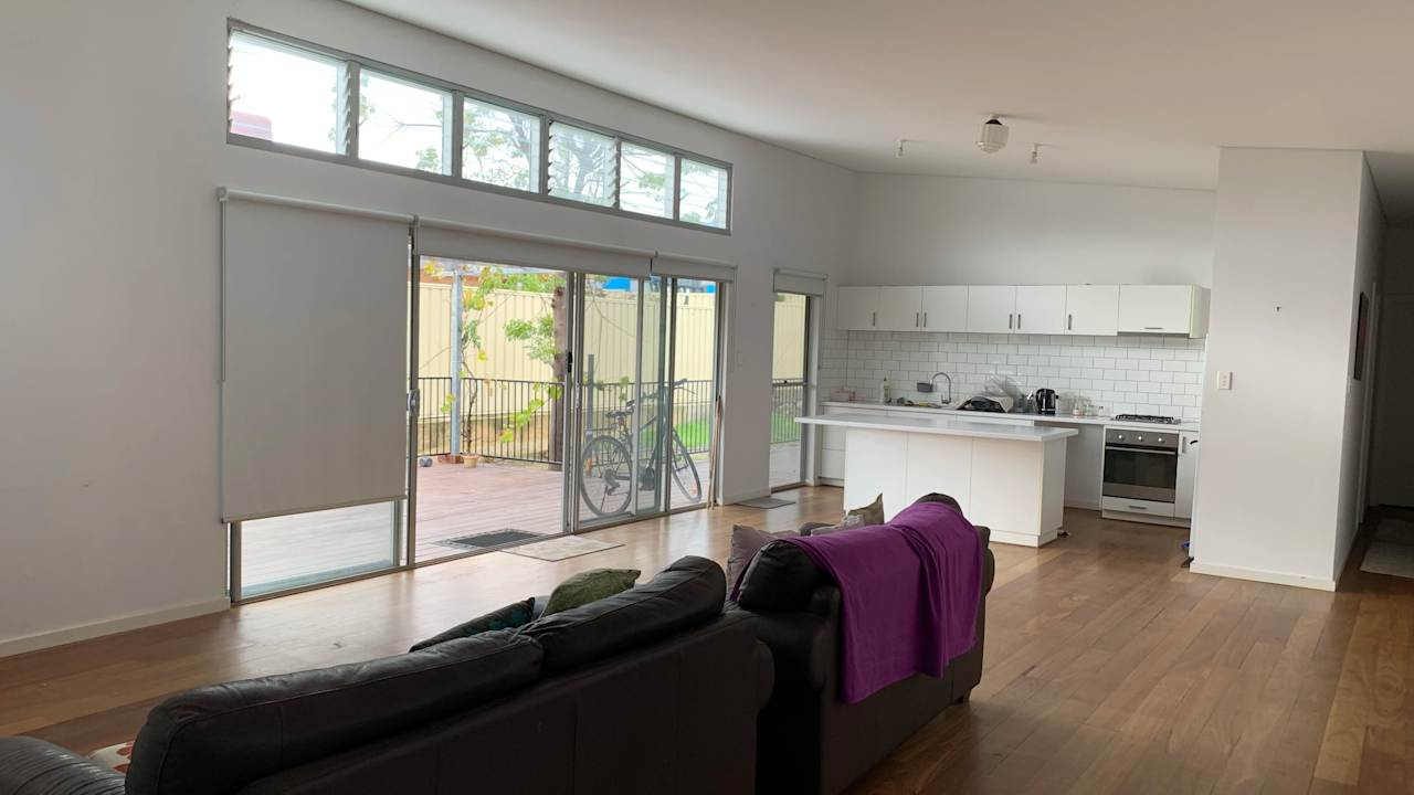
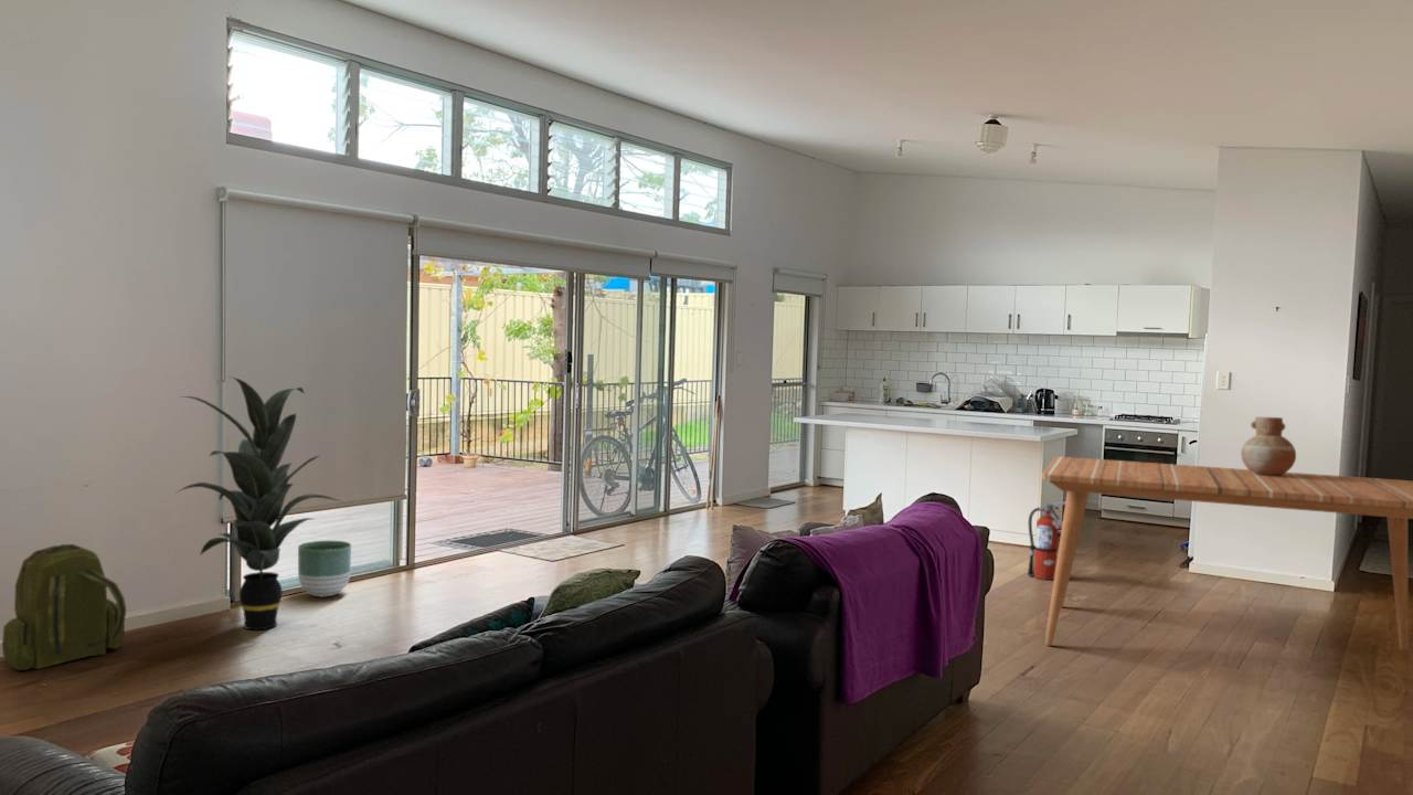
+ vase (1268, 445)
+ backpack (66, 602)
+ fire extinguisher (1047, 539)
+ planter (325, 570)
+ dining table (1241, 505)
+ indoor plant (249, 501)
